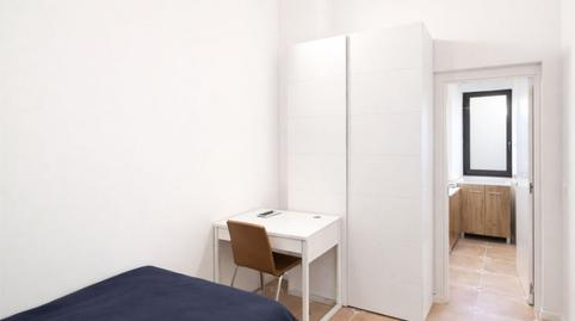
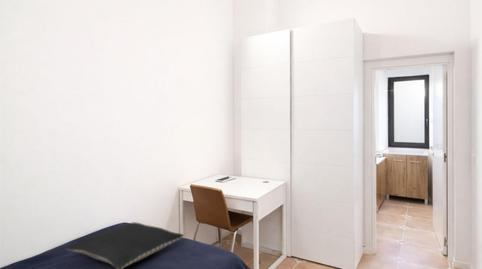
+ pillow (128, 241)
